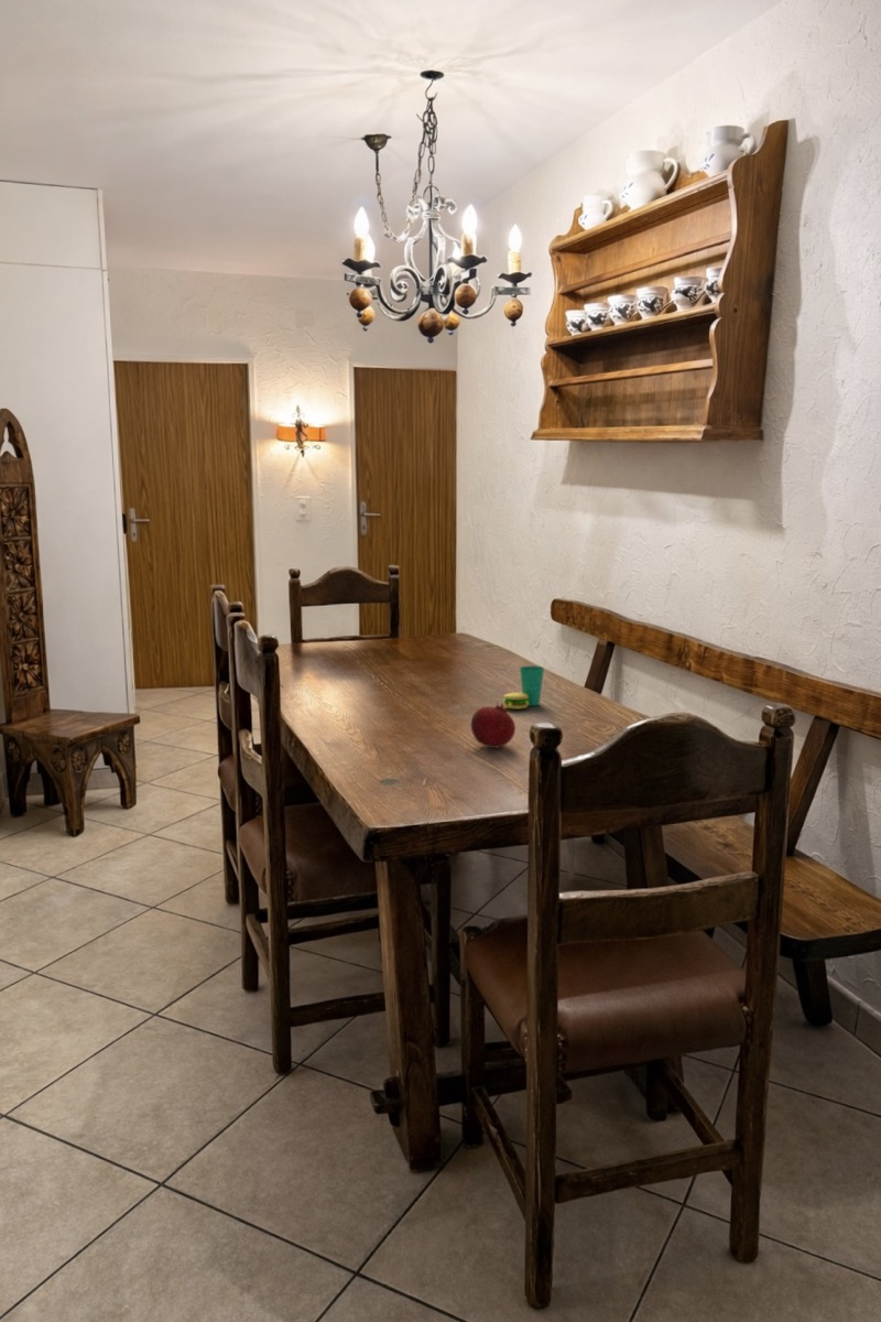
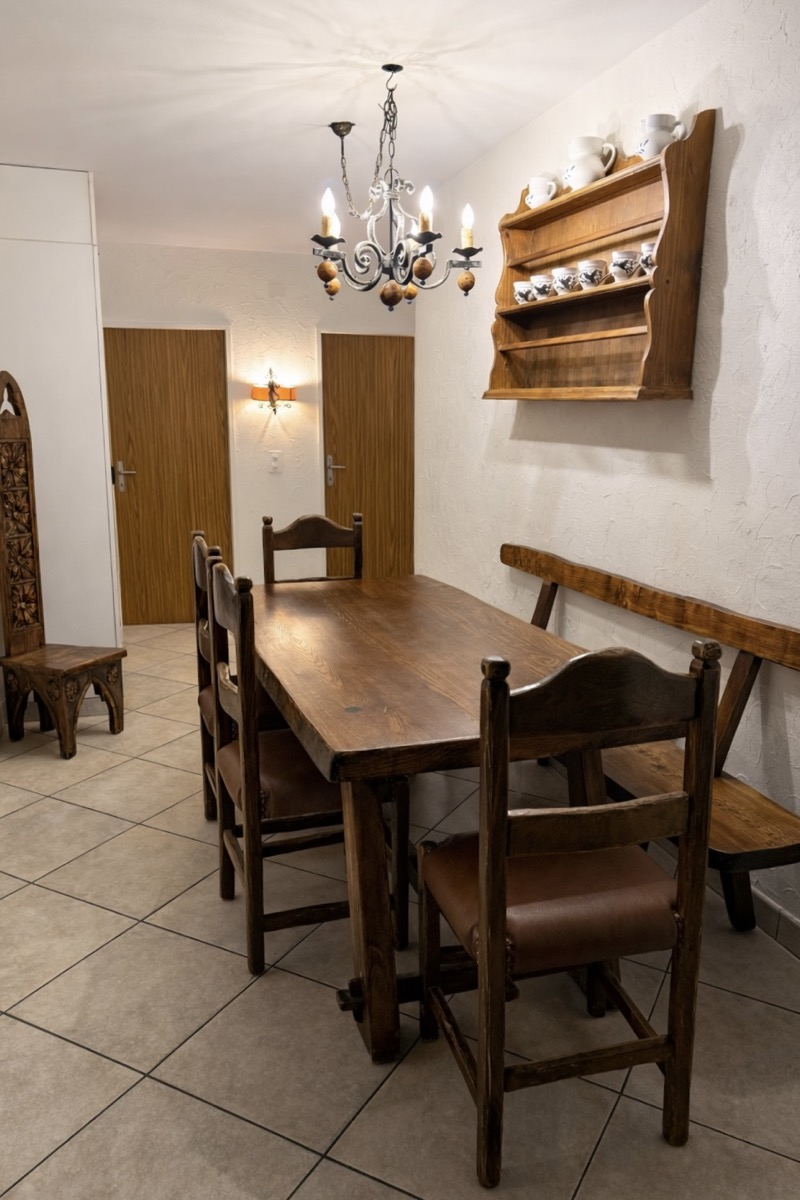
- fruit (493, 725)
- cup (523, 687)
